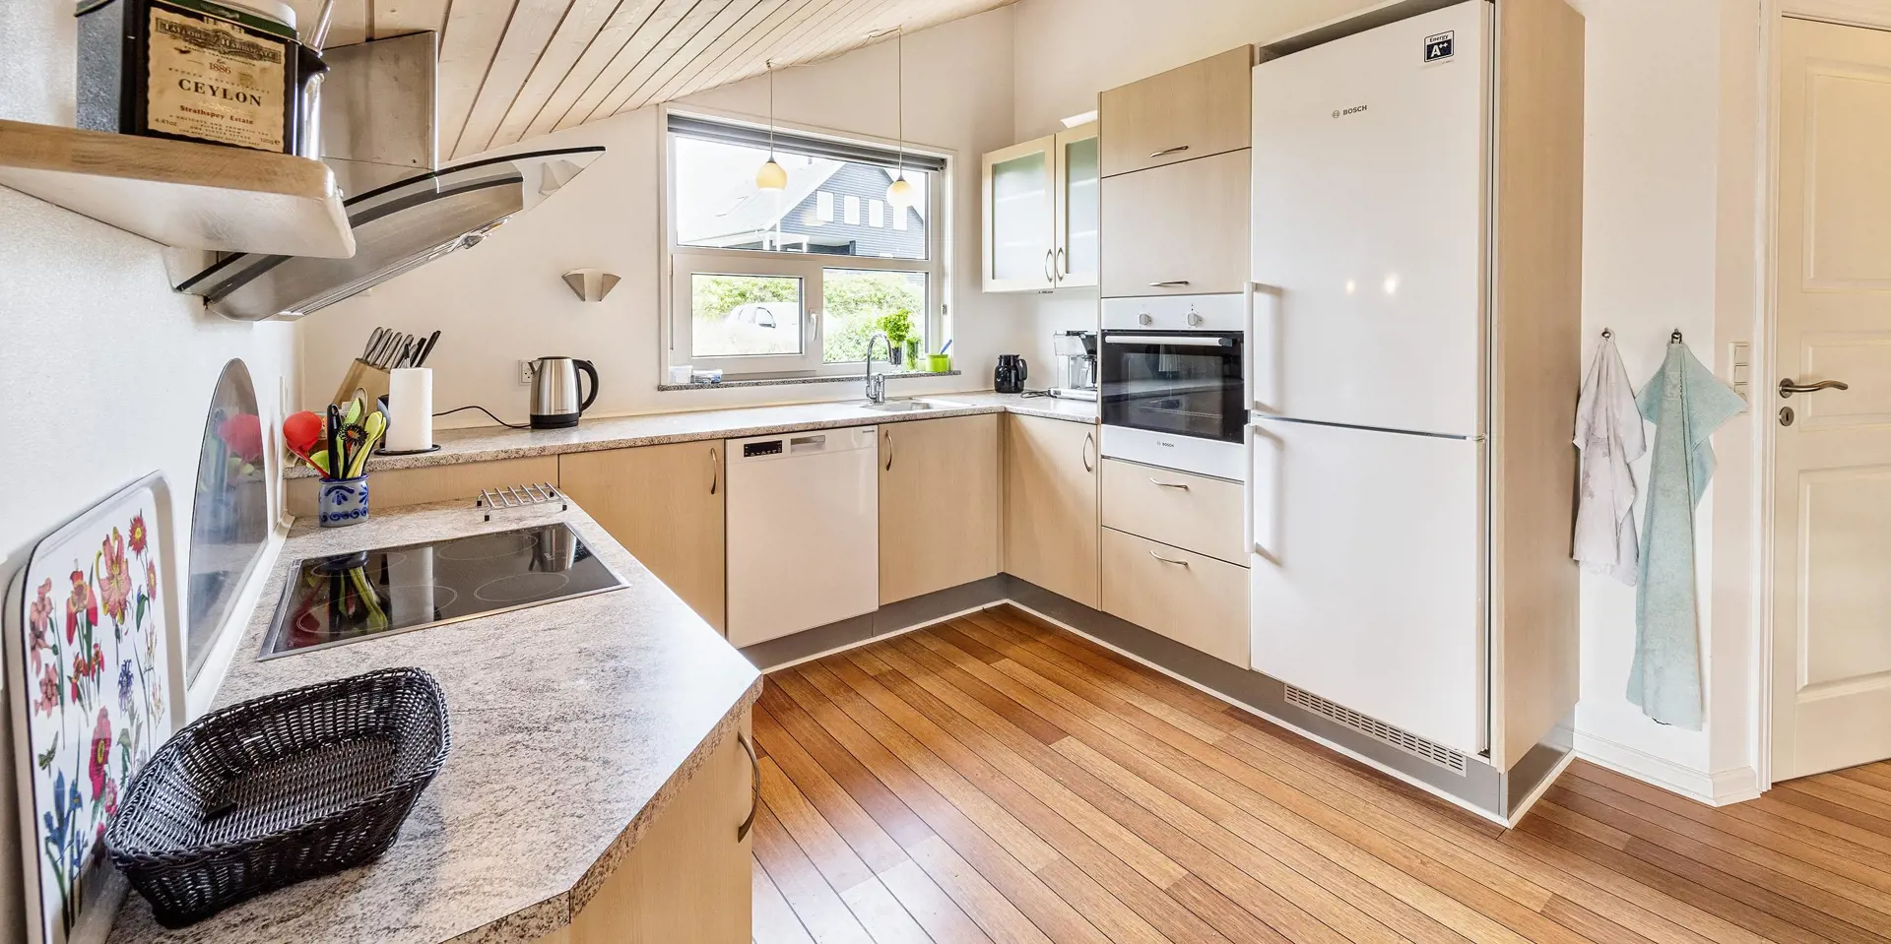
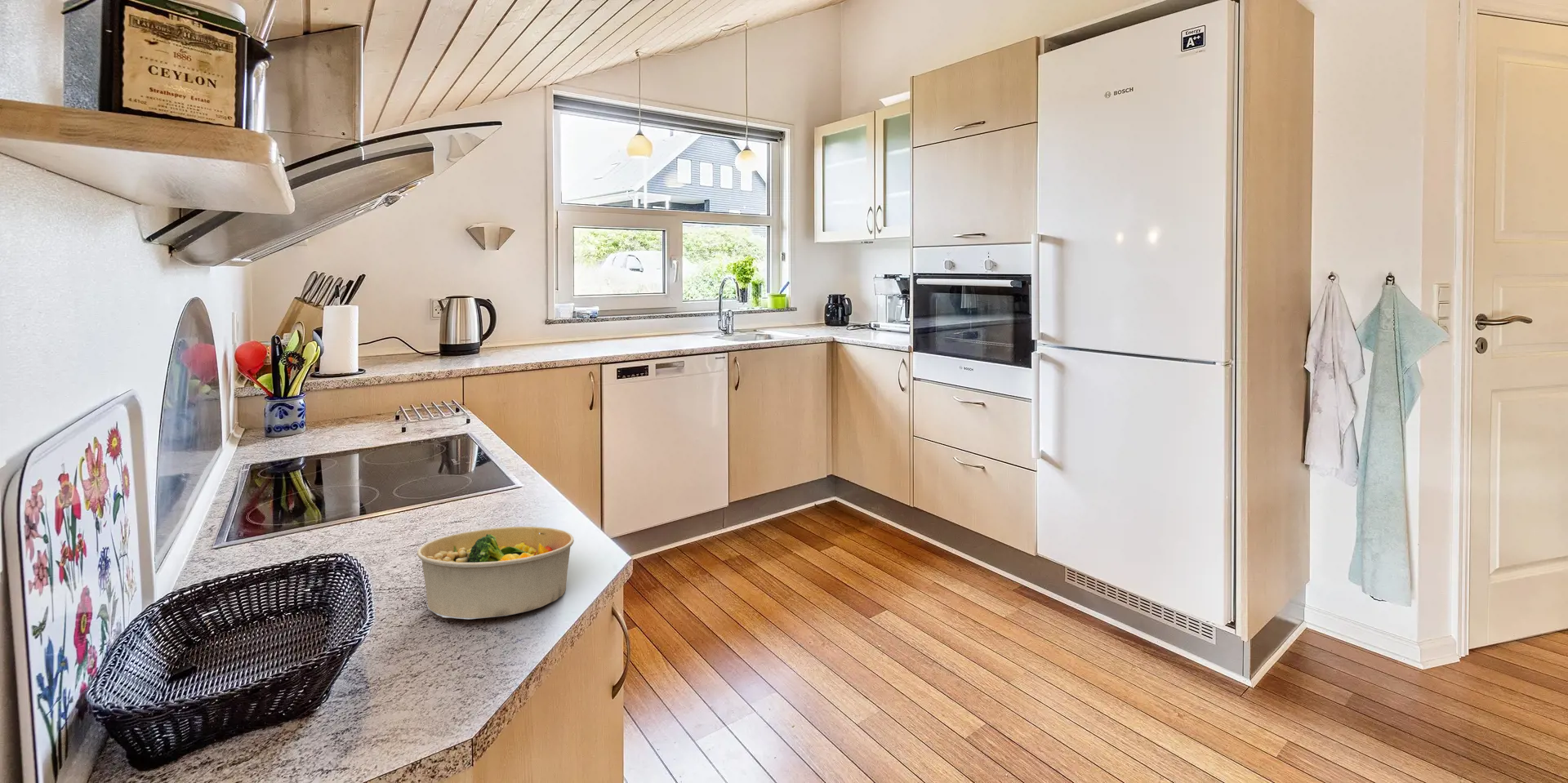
+ bowl (498, 567)
